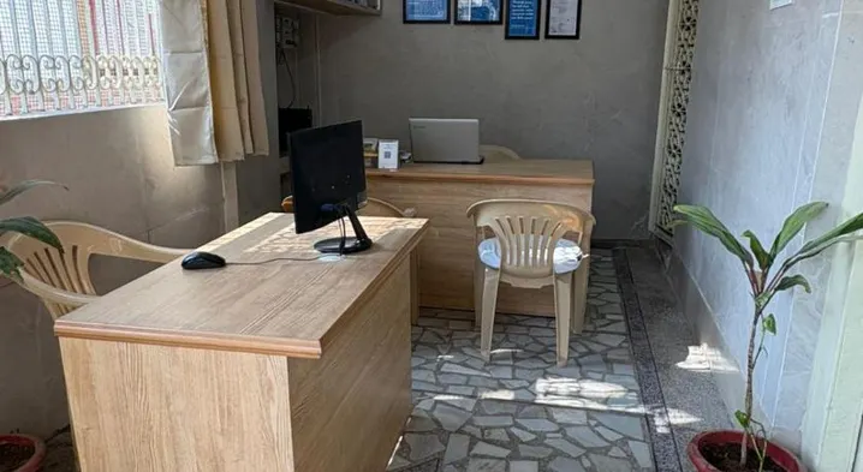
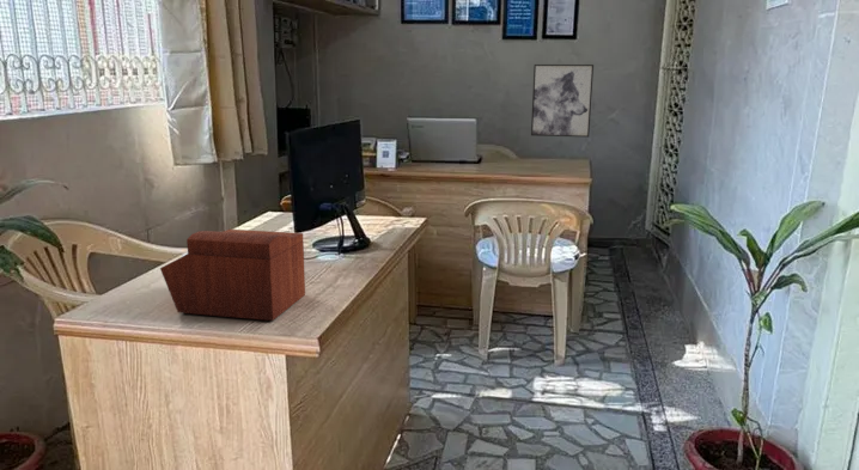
+ sewing box (236, 265)
+ wall art (561, 100)
